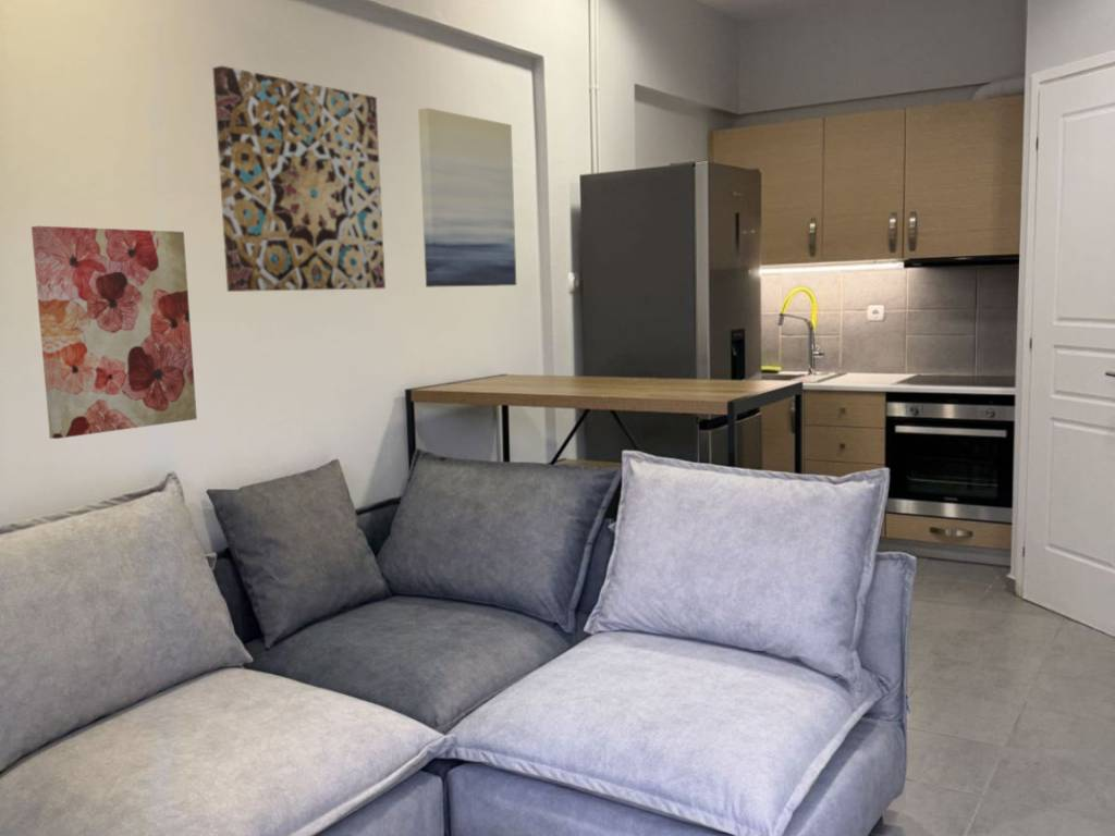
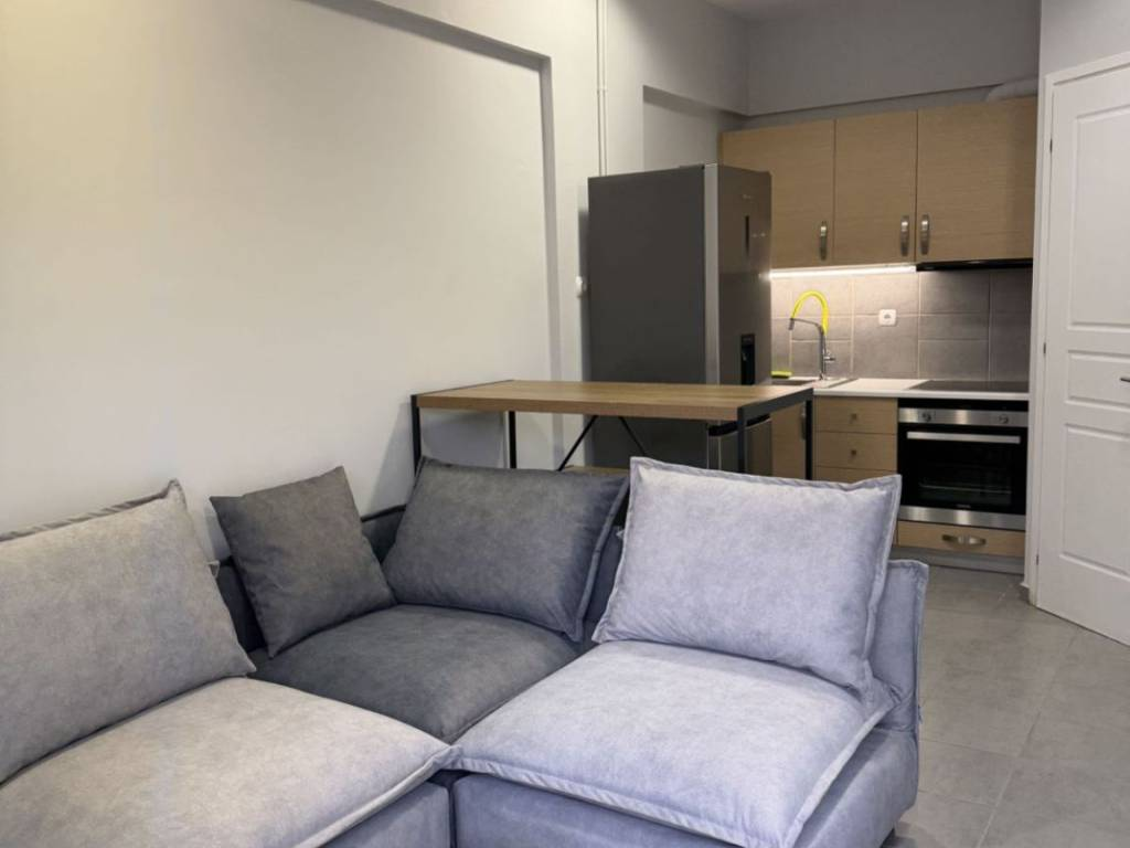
- wall art (306, 187)
- wall art (469, 202)
- wall art (120, 330)
